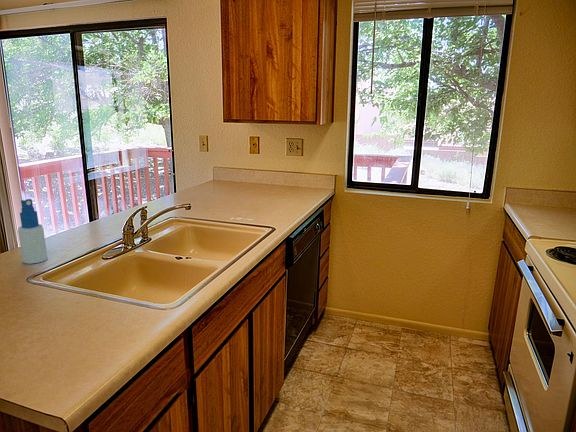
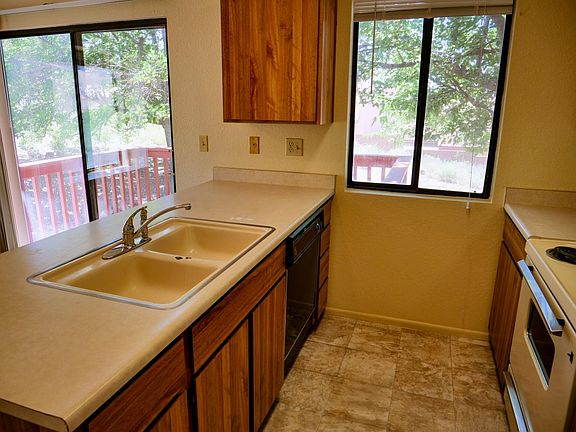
- spray bottle (30, 230)
